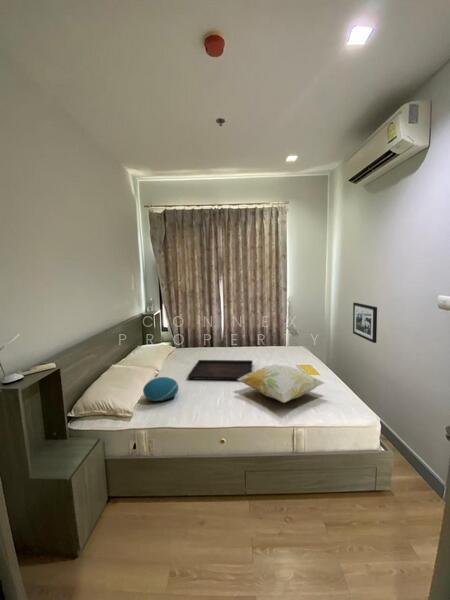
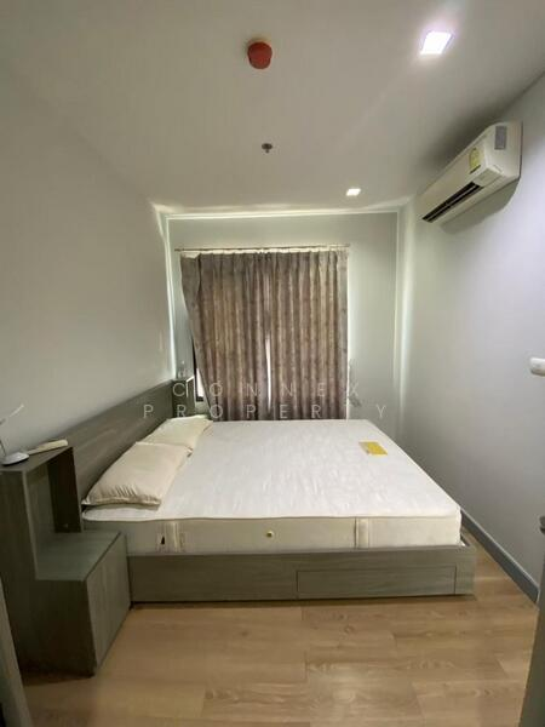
- picture frame (364, 321)
- serving tray (222, 369)
- cushion (160, 388)
- decorative pillow (280, 381)
